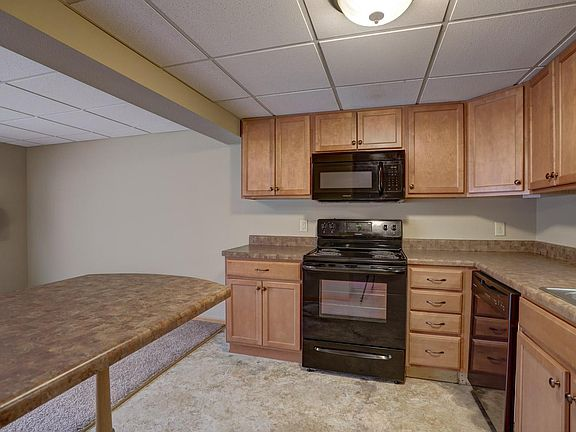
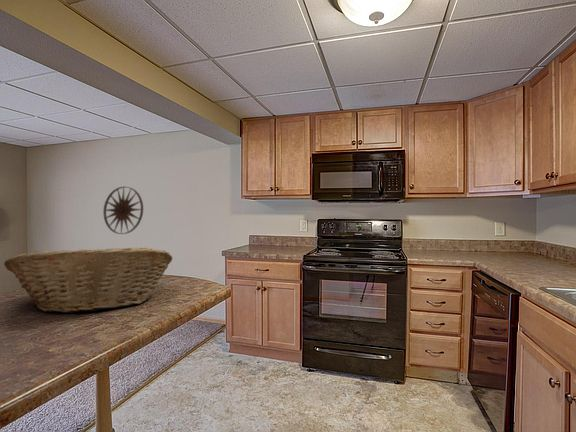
+ wall art (123, 210)
+ fruit basket (97, 273)
